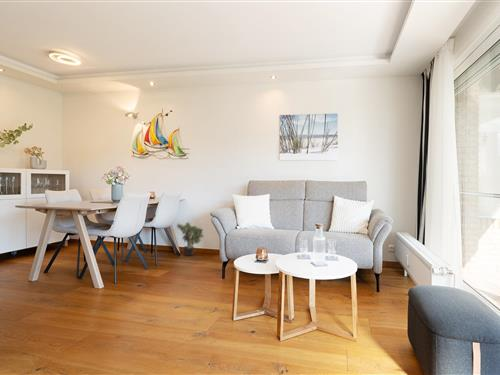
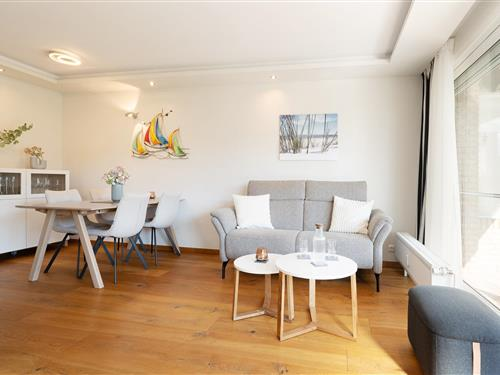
- potted plant (188, 238)
